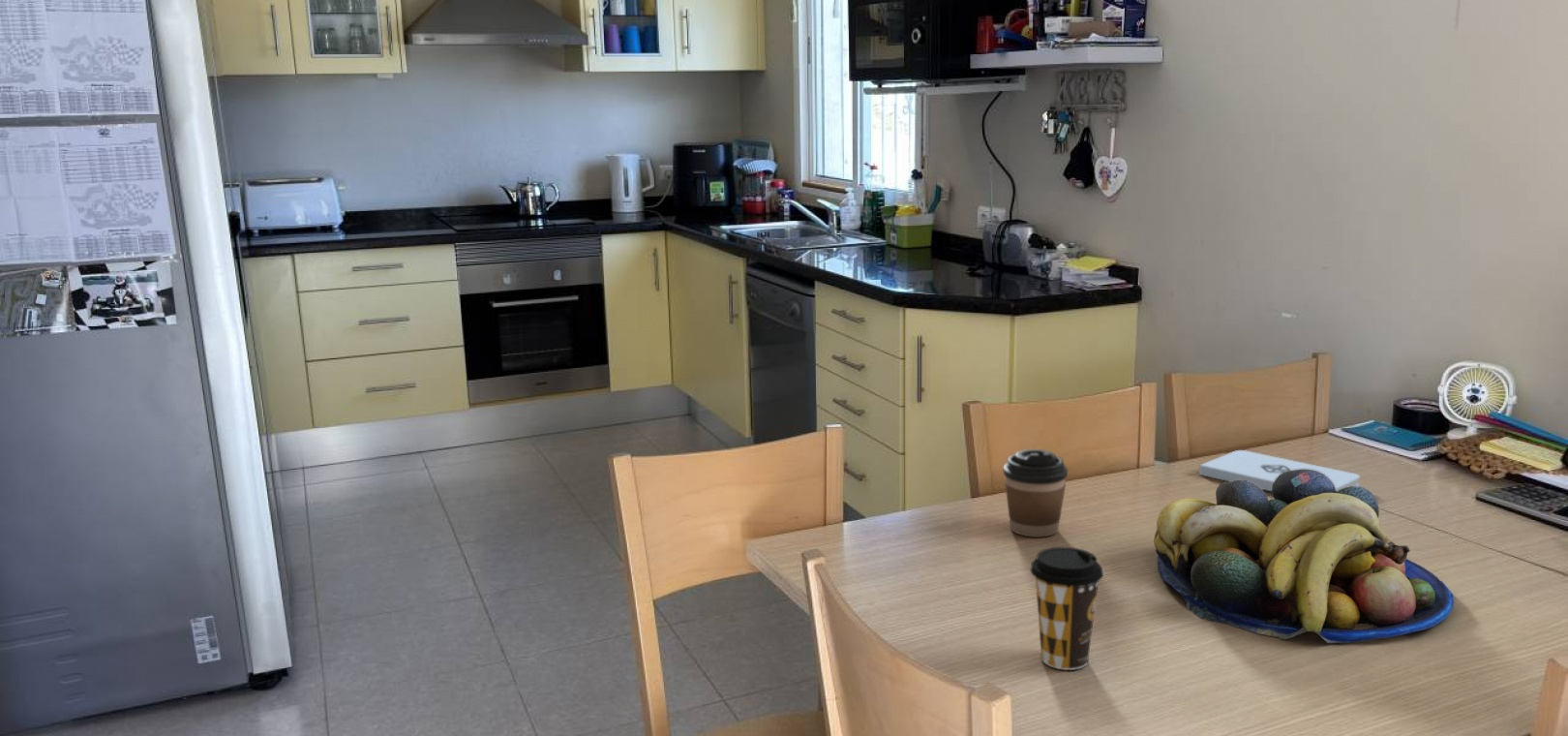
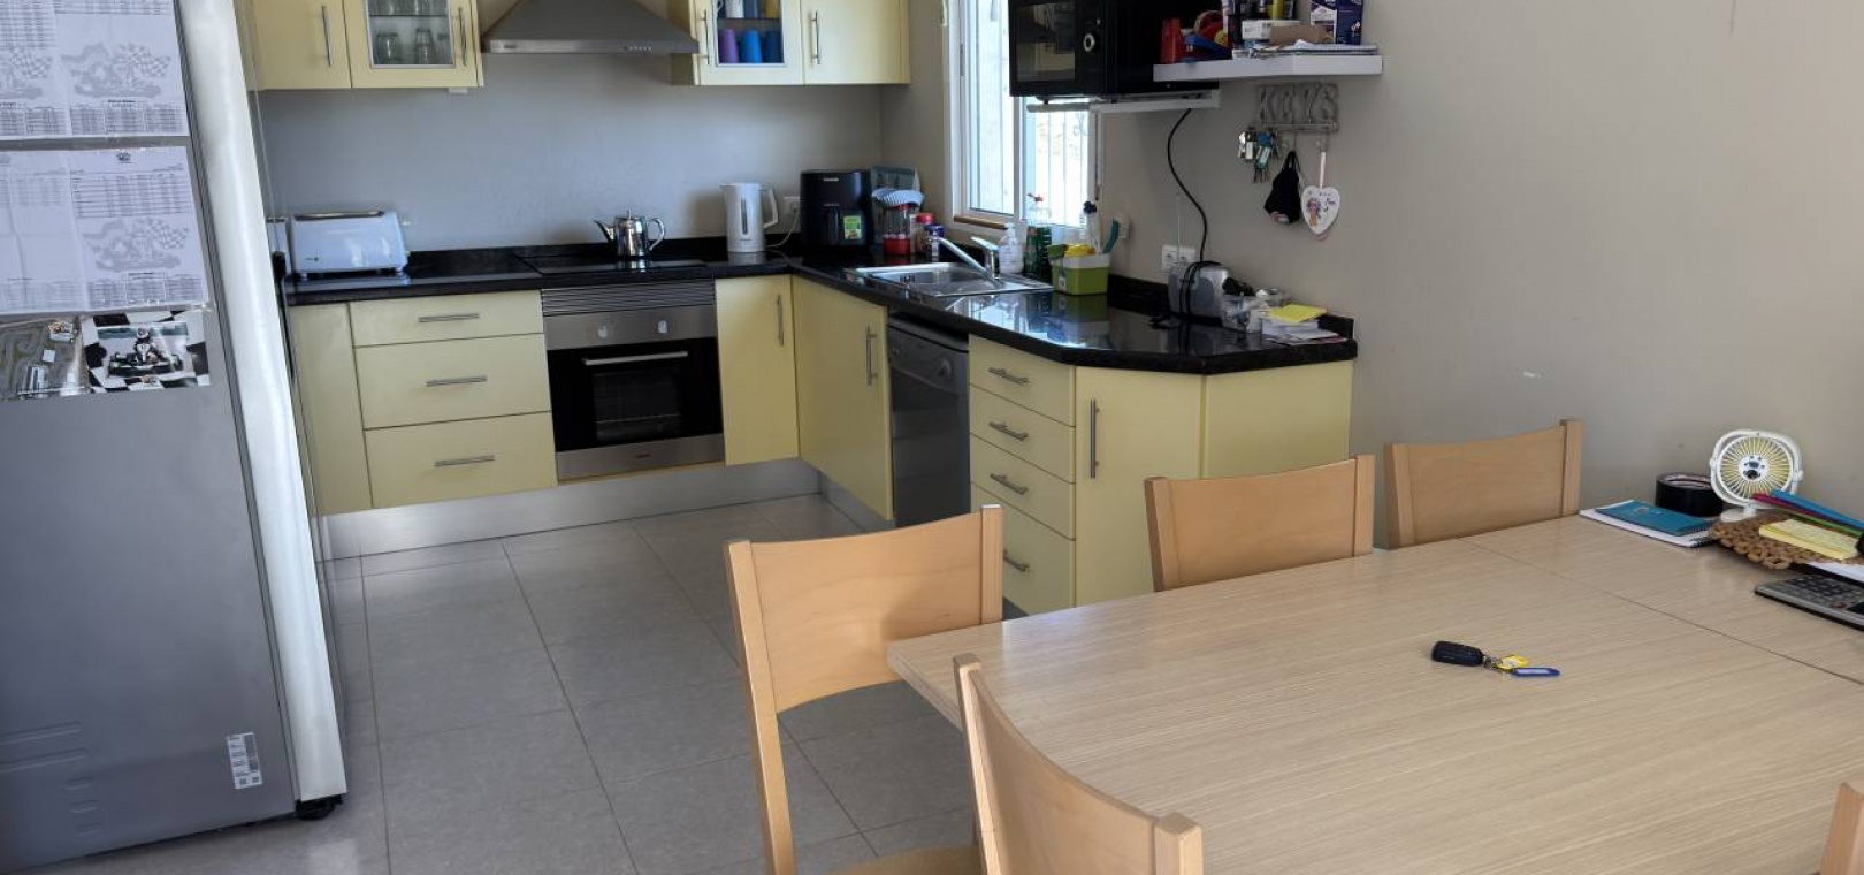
- coffee cup (1065, 608)
- fruit bowl (1303, 537)
- coffee cup (1035, 489)
- notepad (1279, 474)
